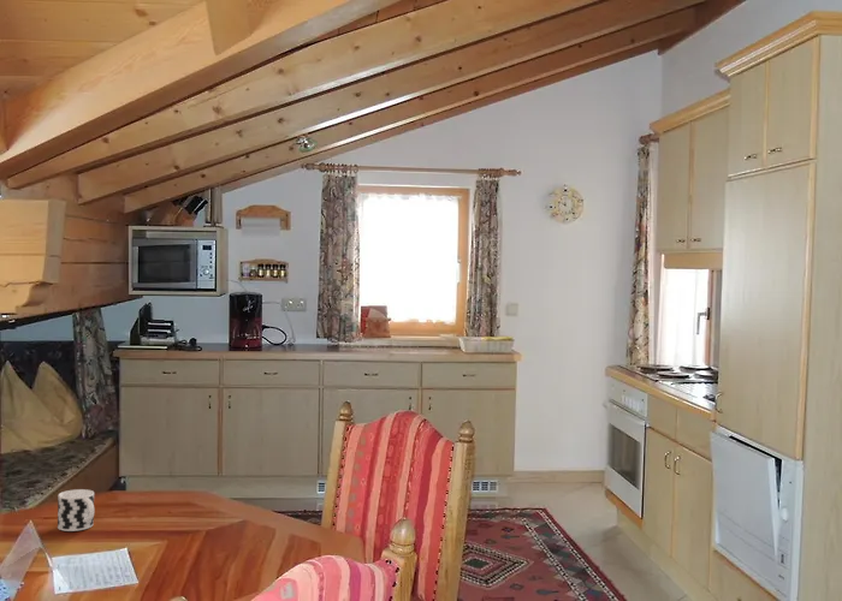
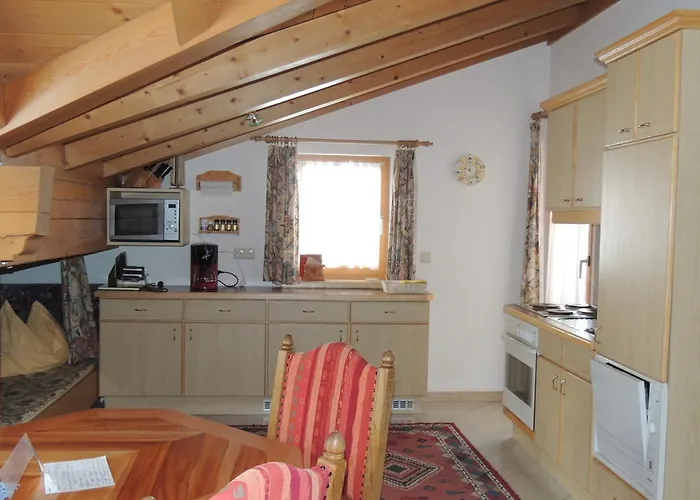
- cup (78, 511)
